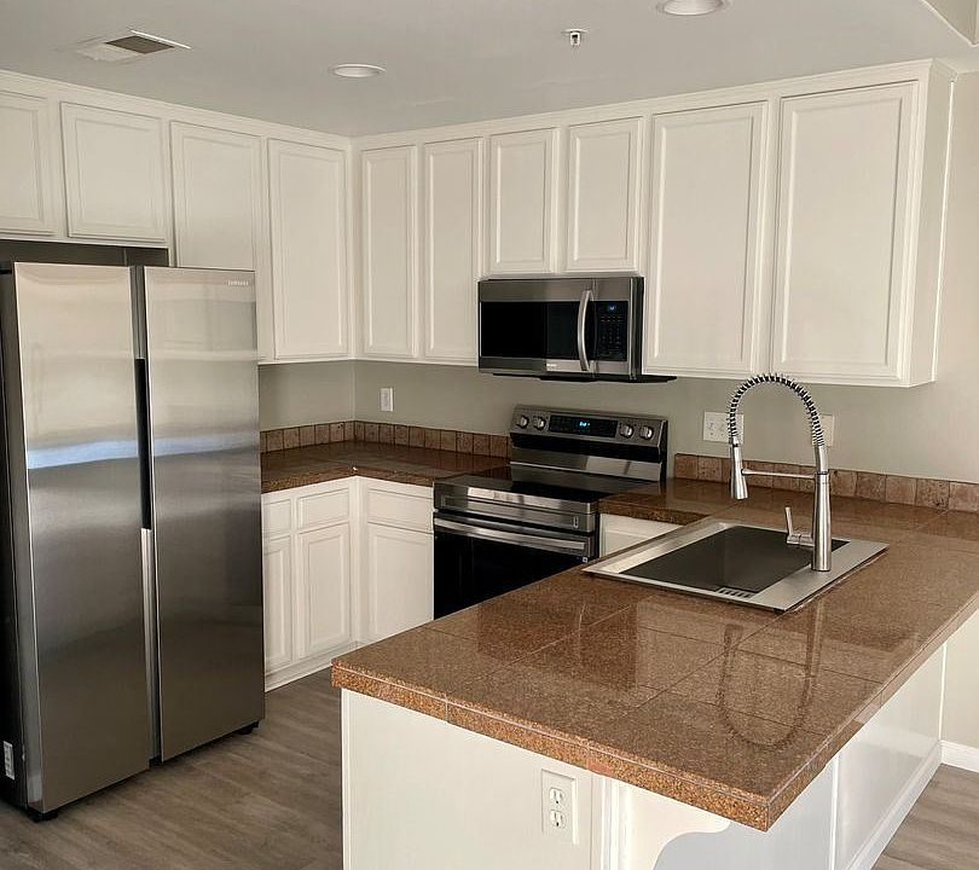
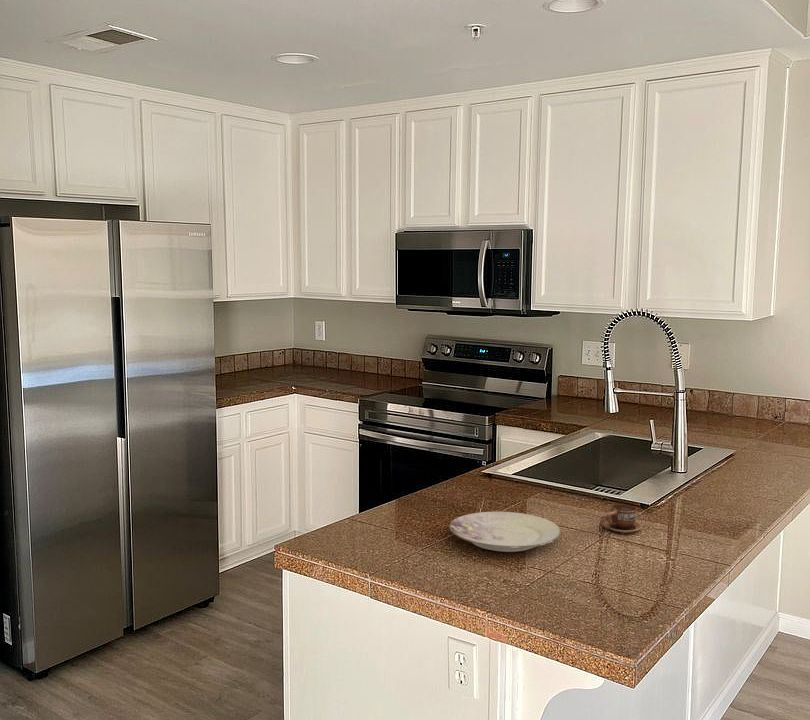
+ cup (621, 518)
+ plate (504, 533)
